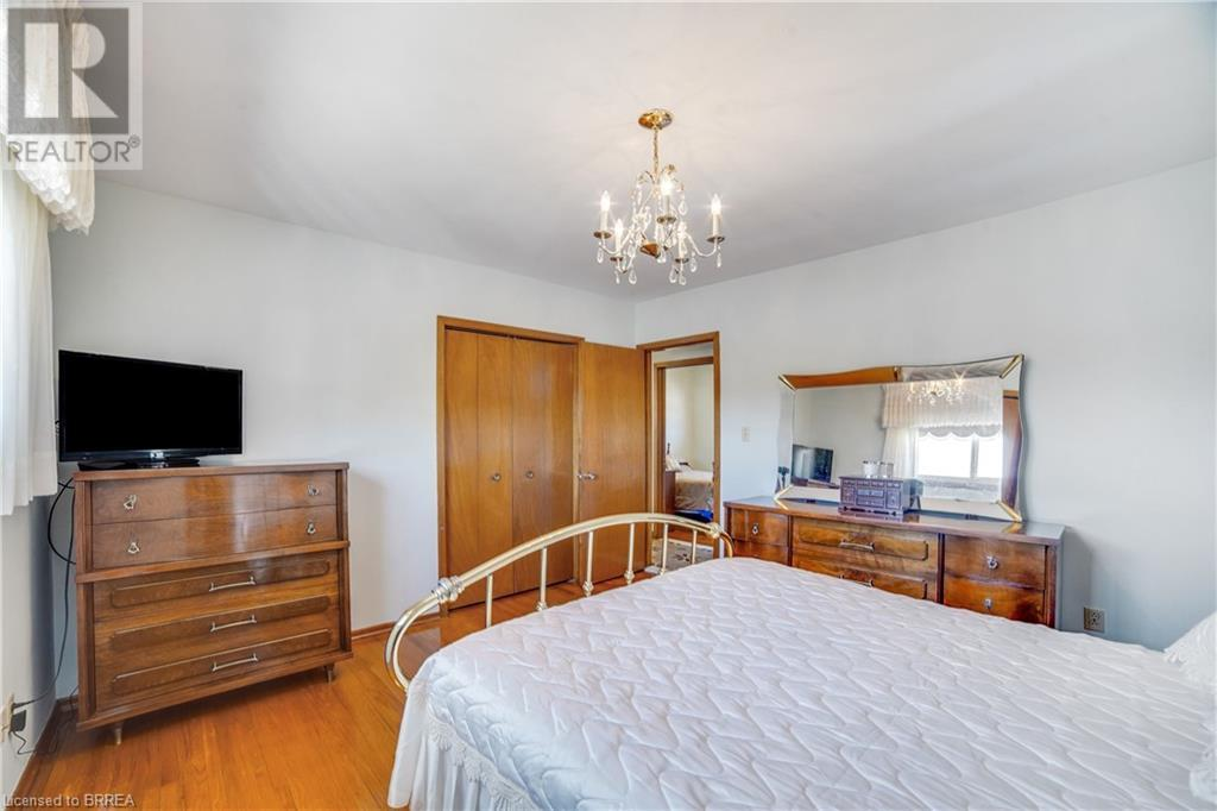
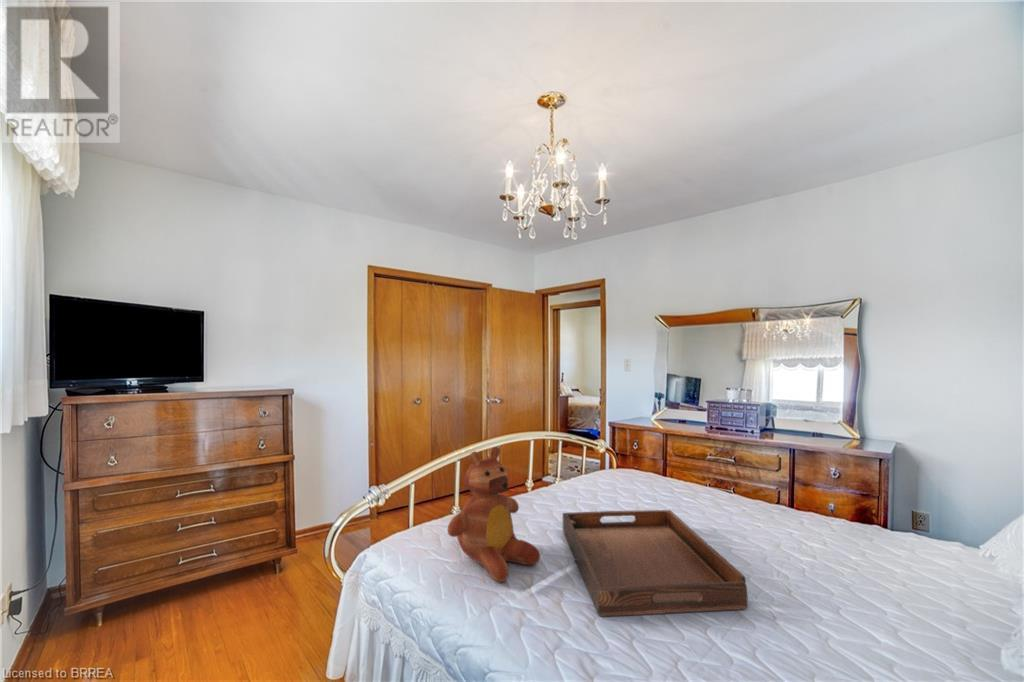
+ teddy bear (496, 507)
+ serving tray (641, 552)
